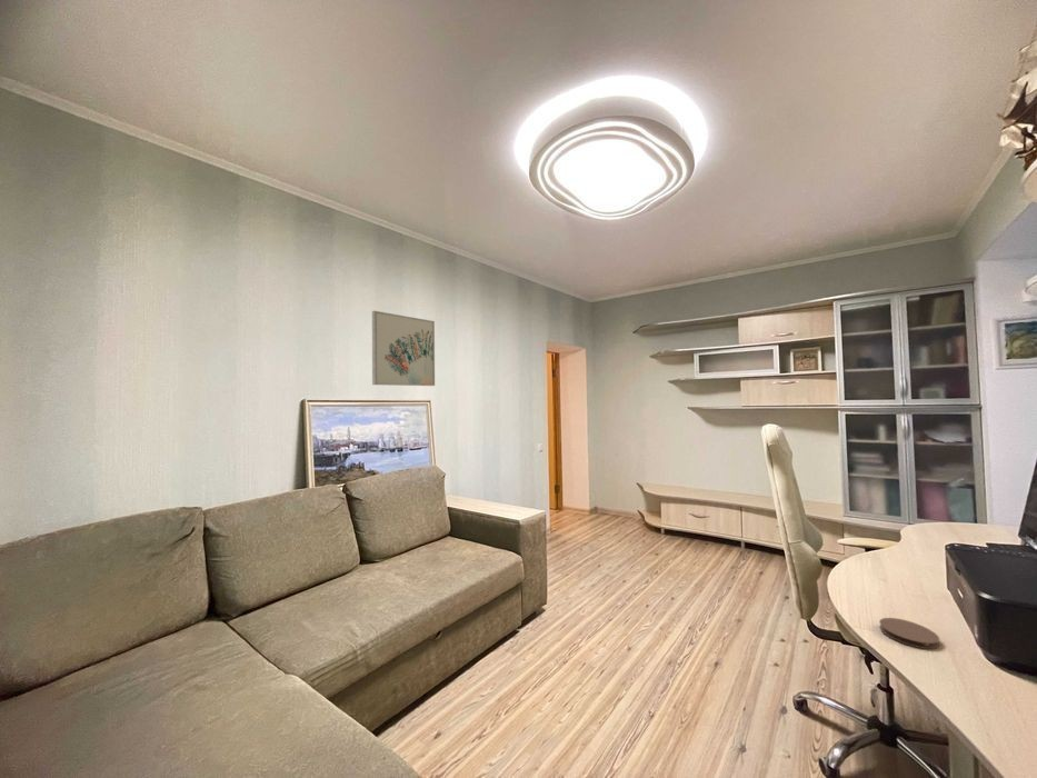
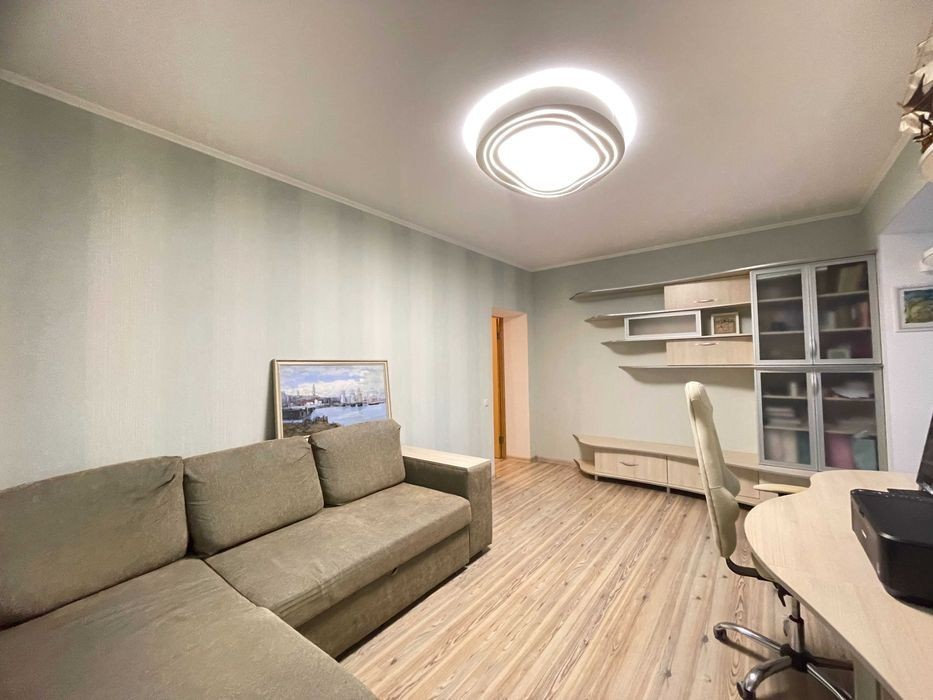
- coaster (908, 632)
- wall art (405, 350)
